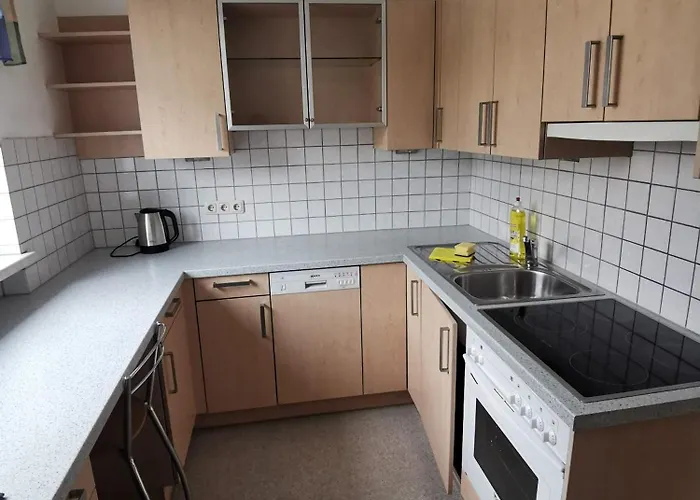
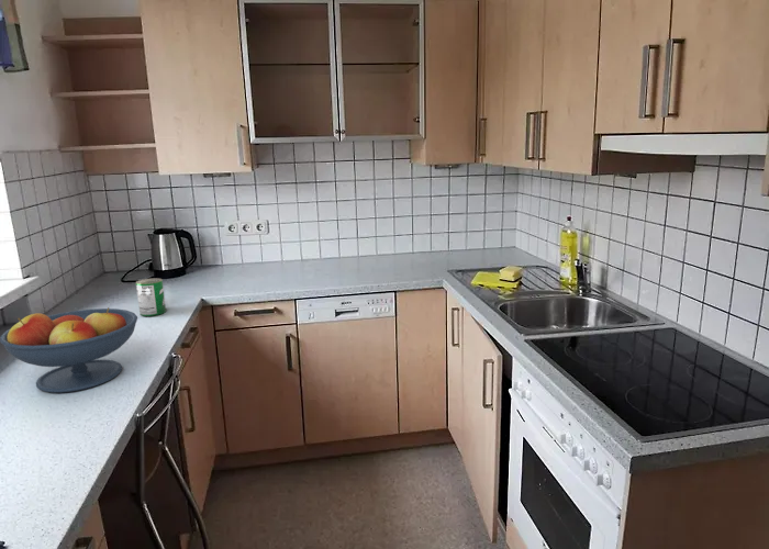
+ fruit bowl (75, 341)
+ can (151, 296)
